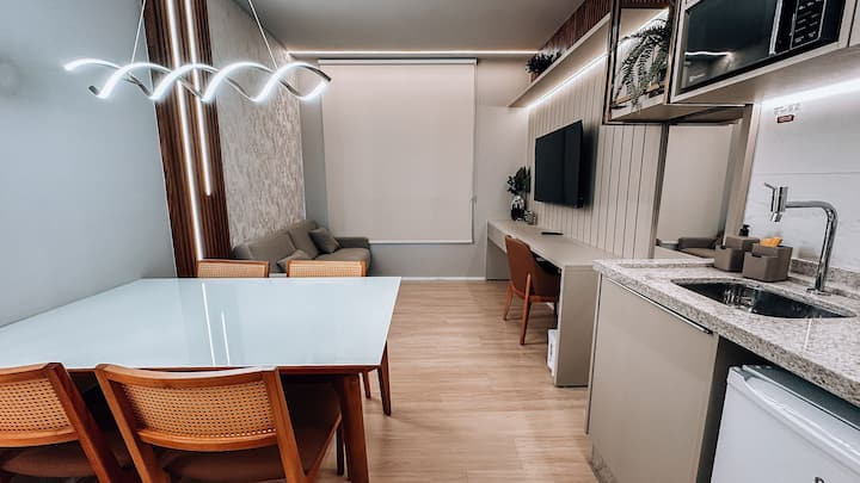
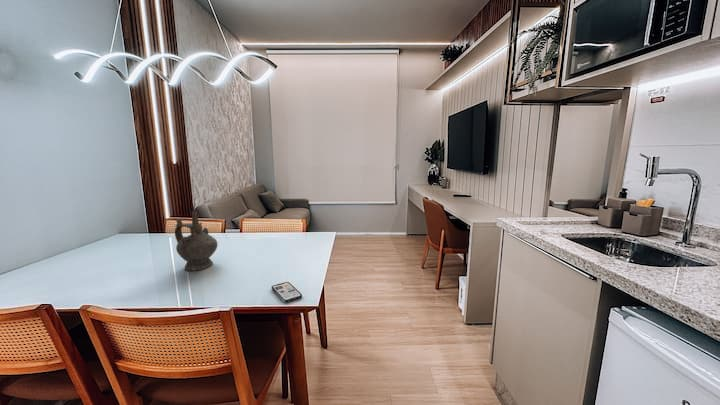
+ phone case (286, 291)
+ ceremonial vessel (194, 238)
